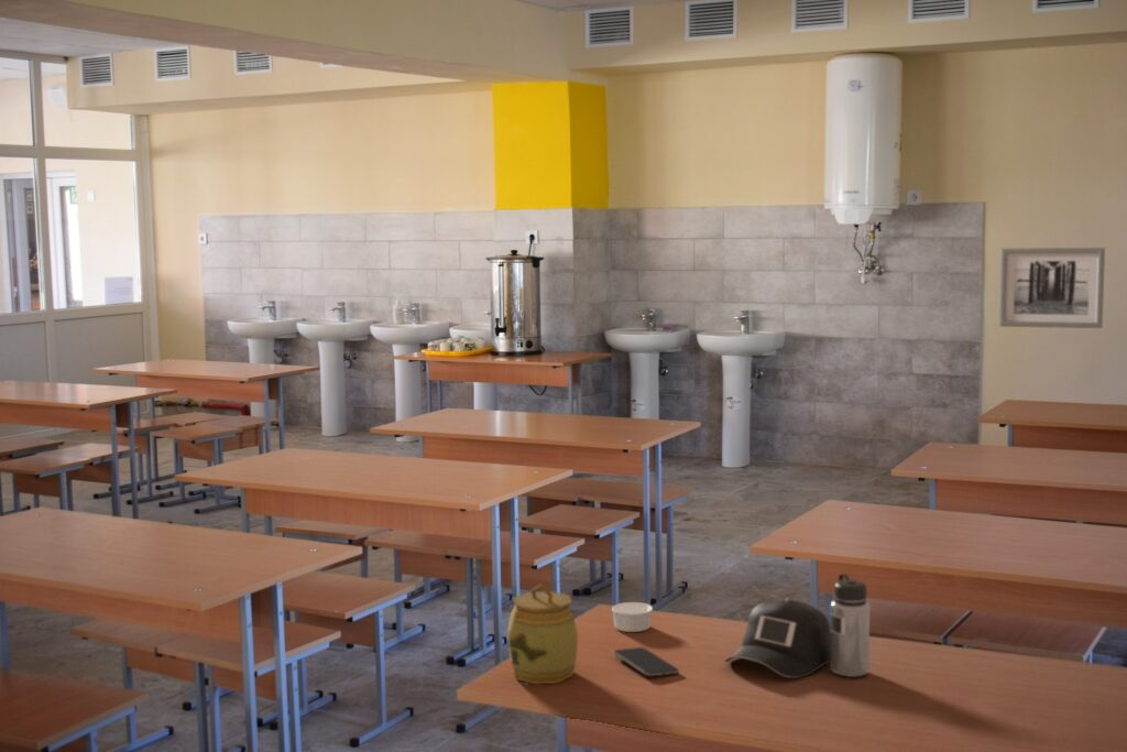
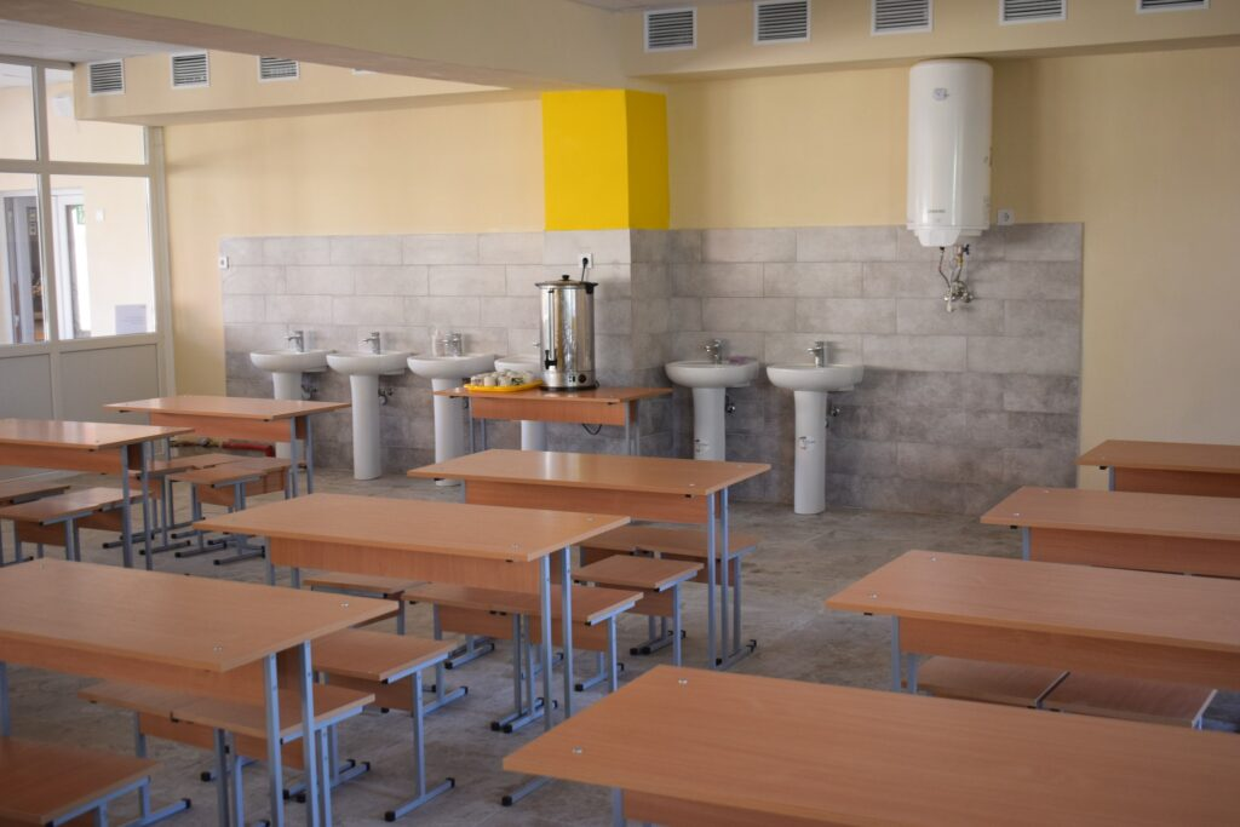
- wall art (1051, 287)
- smartphone (645, 661)
- water bottle (788, 617)
- ramekin (632, 617)
- jar (541, 629)
